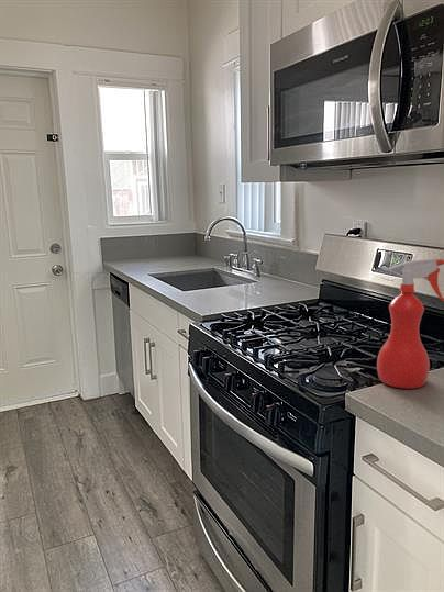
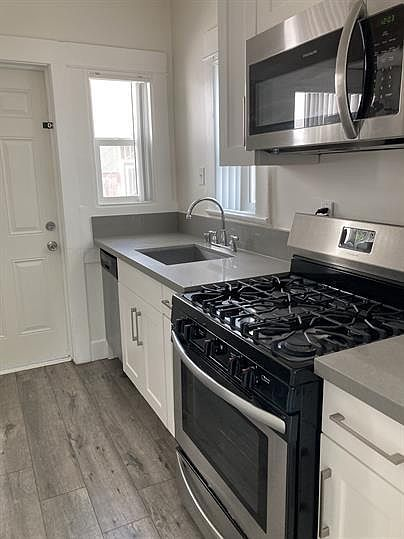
- spray bottle (412, 321)
